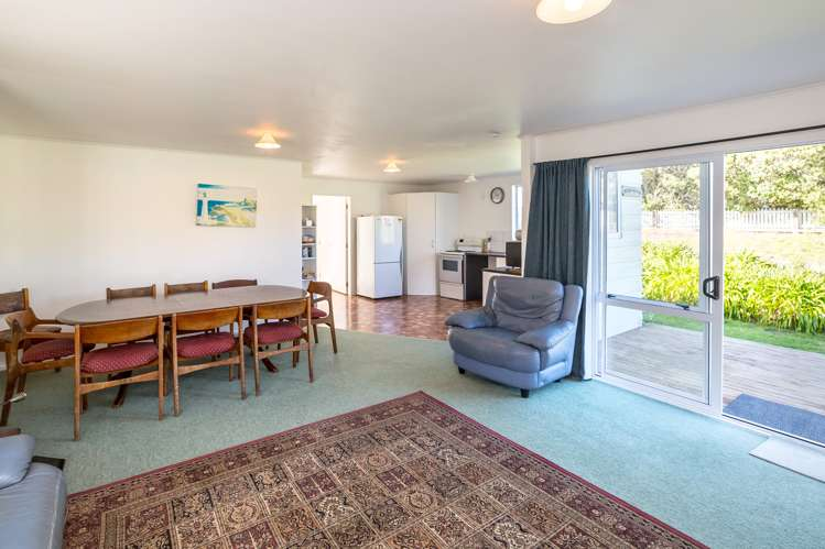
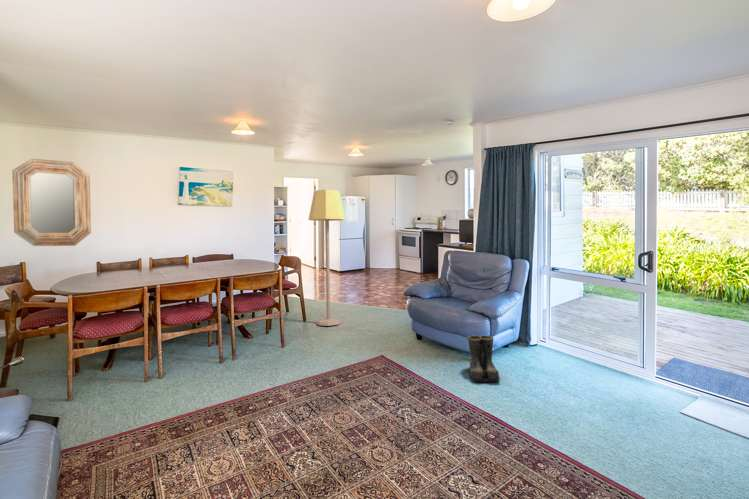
+ lamp (327, 257)
+ boots (482, 356)
+ home mirror (53, 203)
